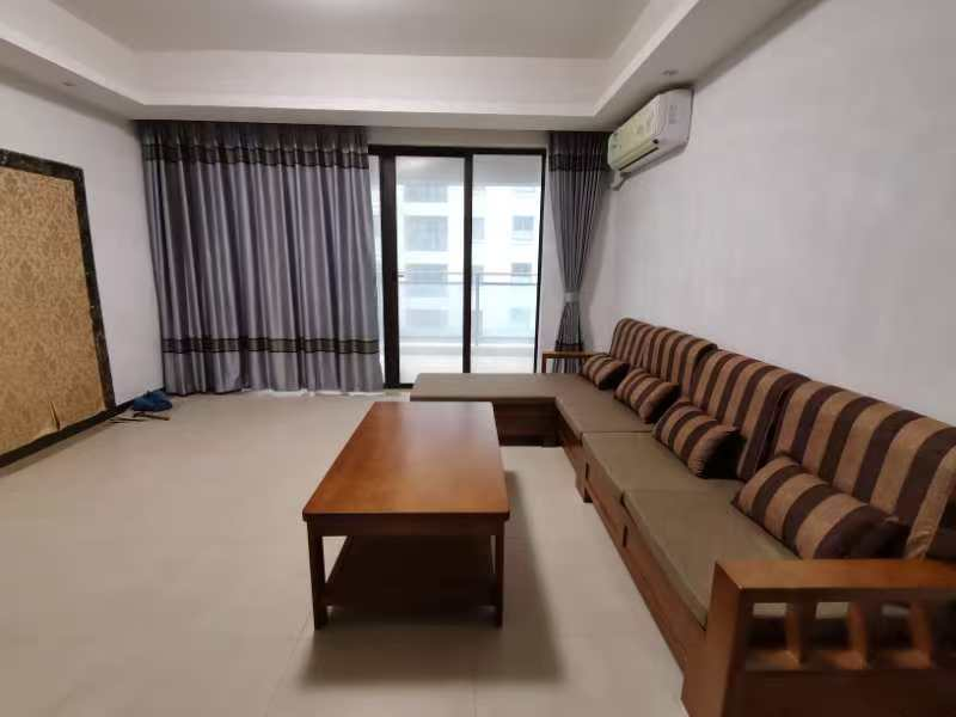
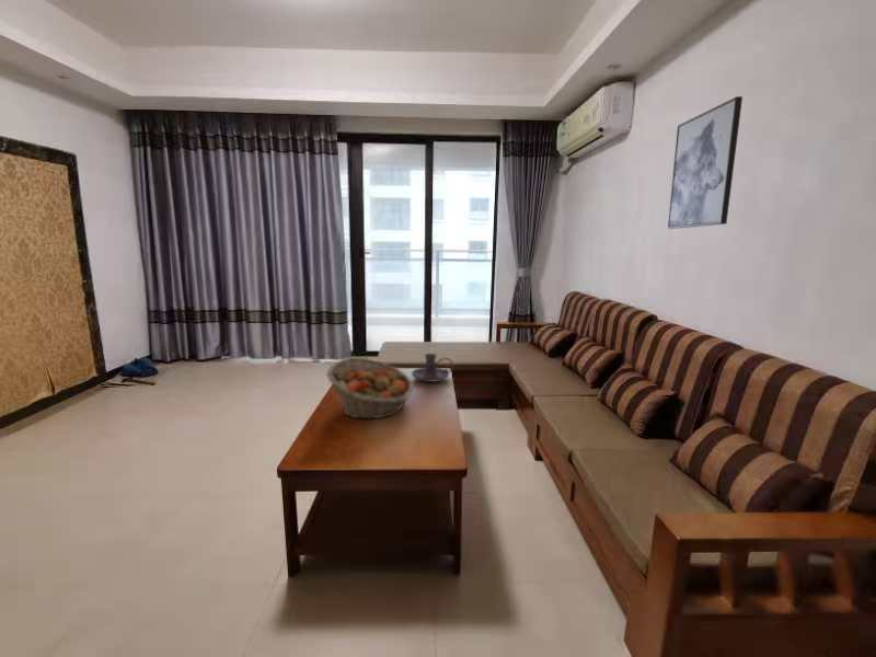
+ wall art (700, 171)
+ candle holder (434, 366)
+ fruit basket (371, 385)
